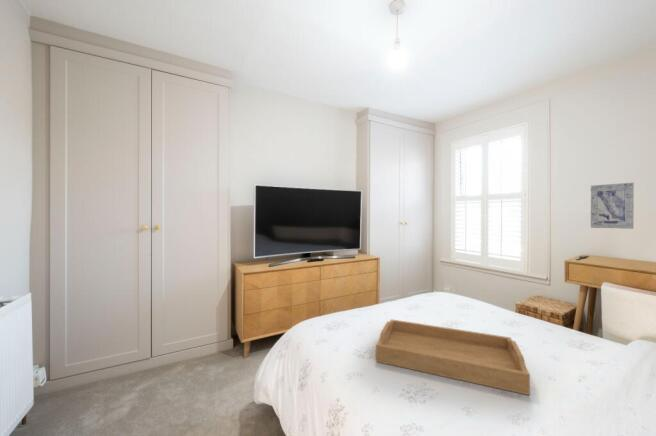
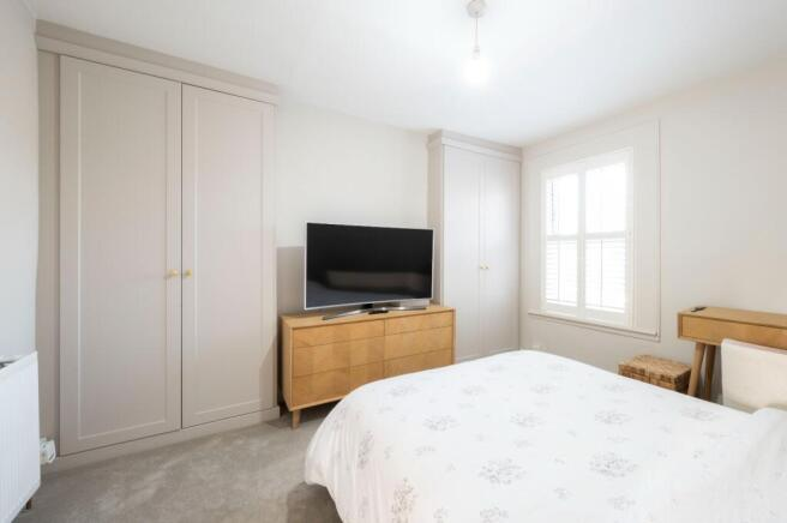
- serving tray (445, 346)
- wall art (611, 206)
